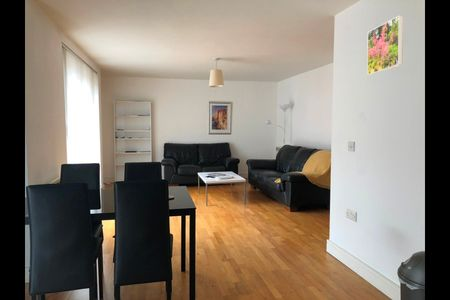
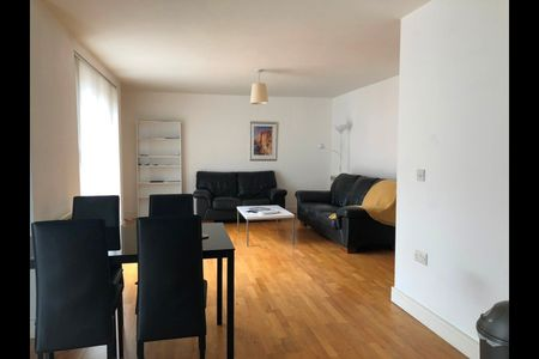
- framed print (383, 47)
